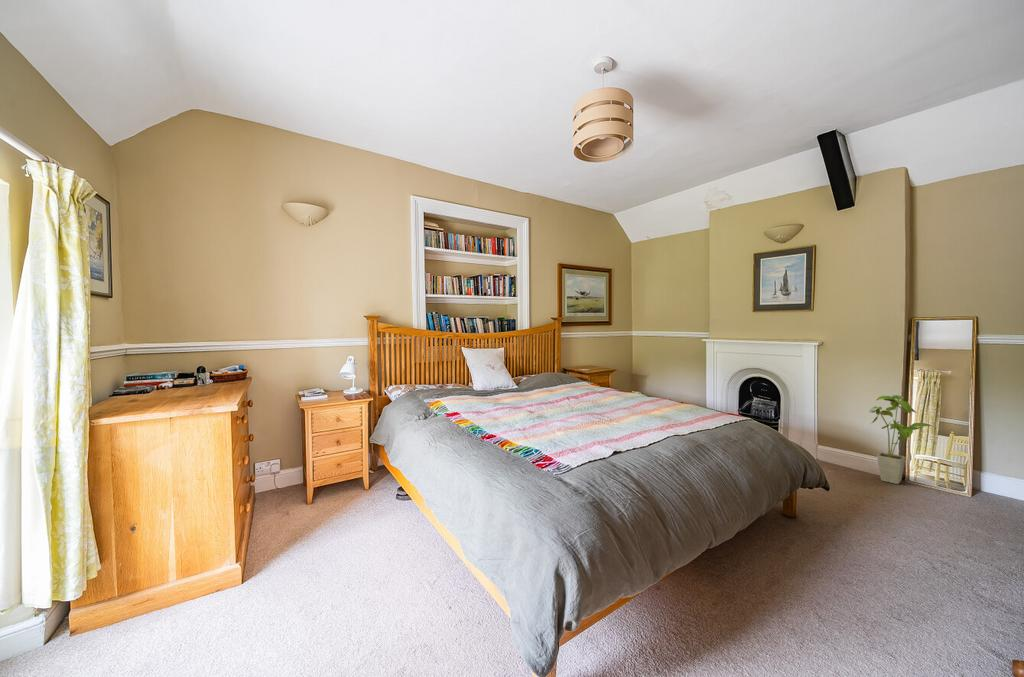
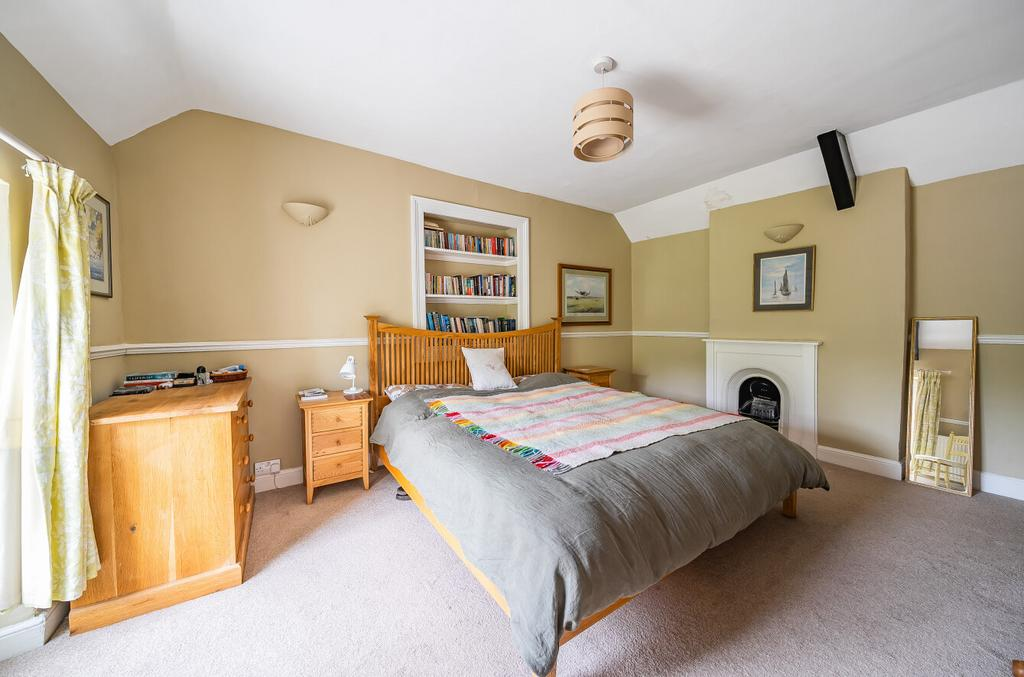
- house plant (899, 439)
